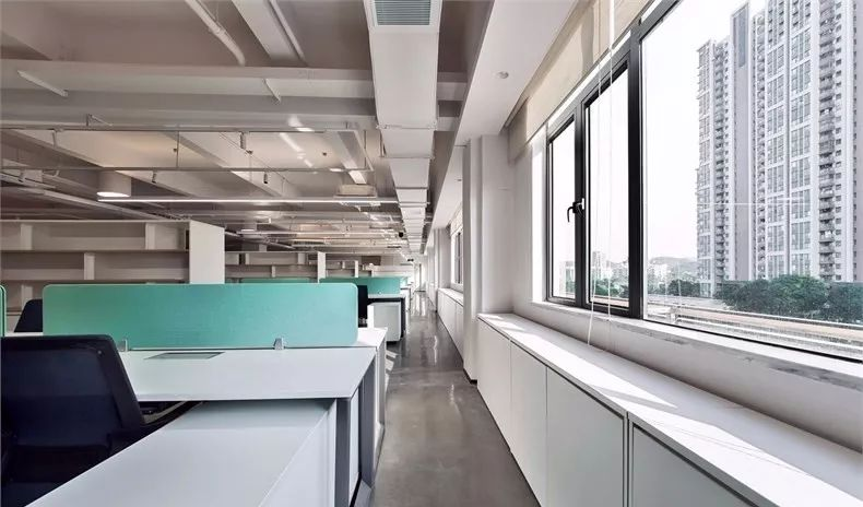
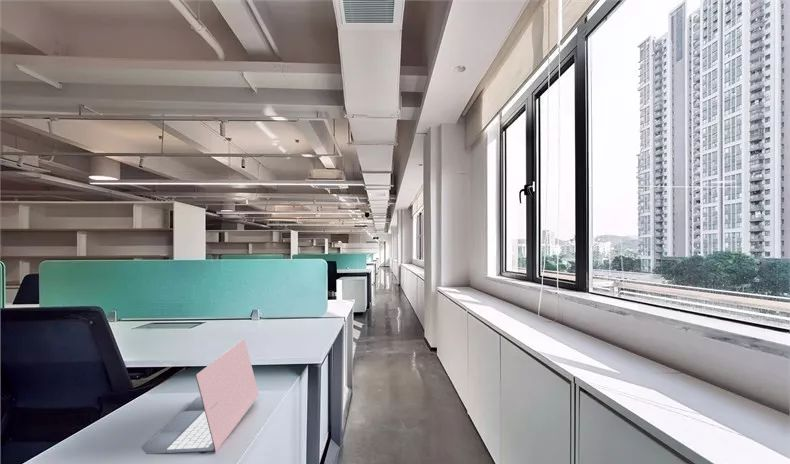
+ laptop (205, 388)
